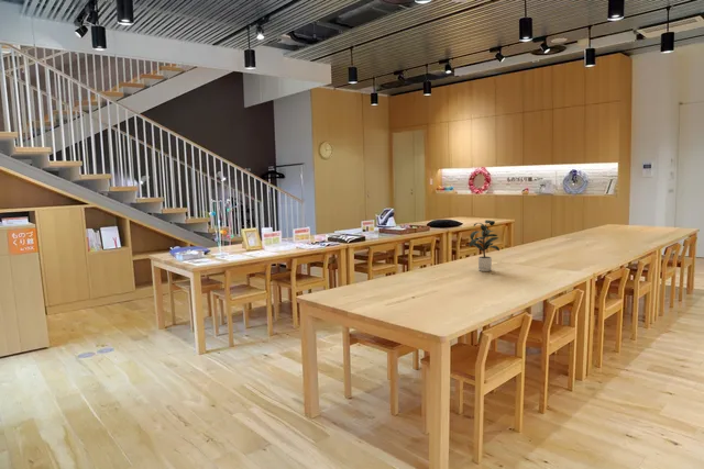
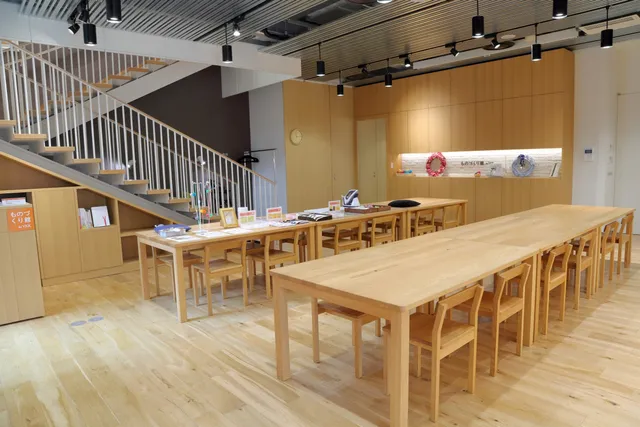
- potted plant (480, 245)
